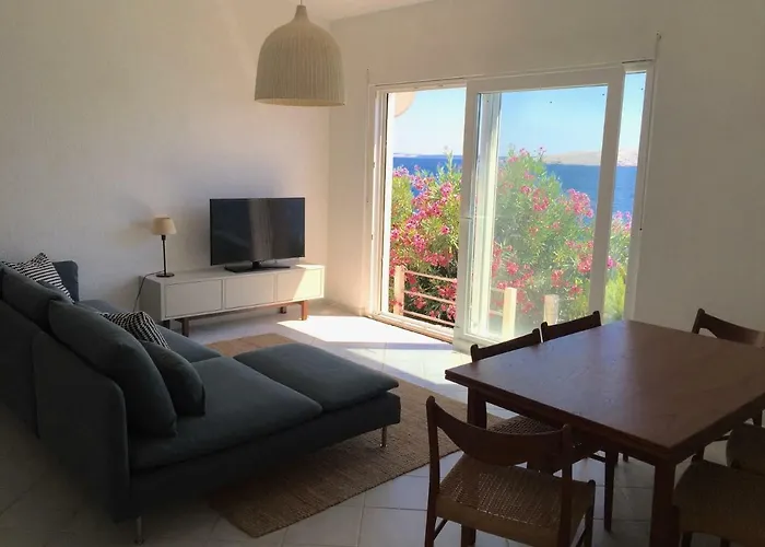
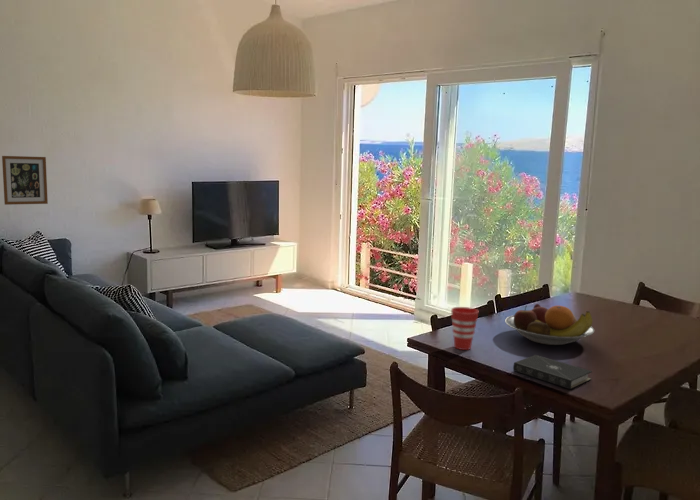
+ fruit bowl (549, 321)
+ book (551, 370)
+ cup (463, 328)
+ wall art (25, 180)
